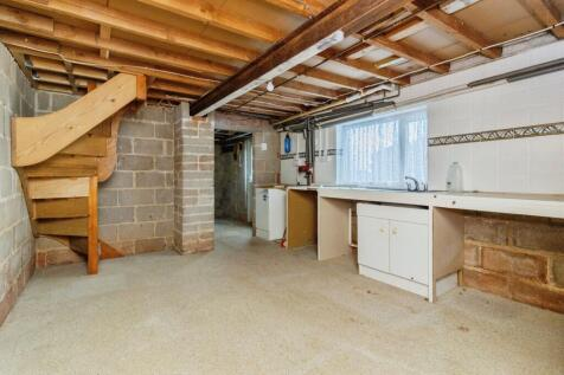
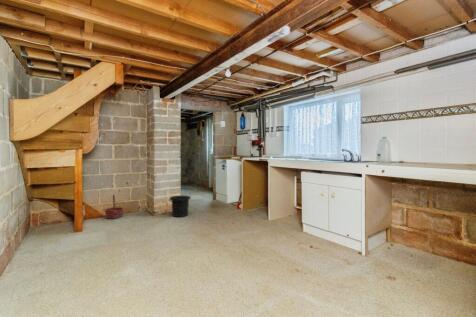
+ trash can (180, 206)
+ basket (114, 205)
